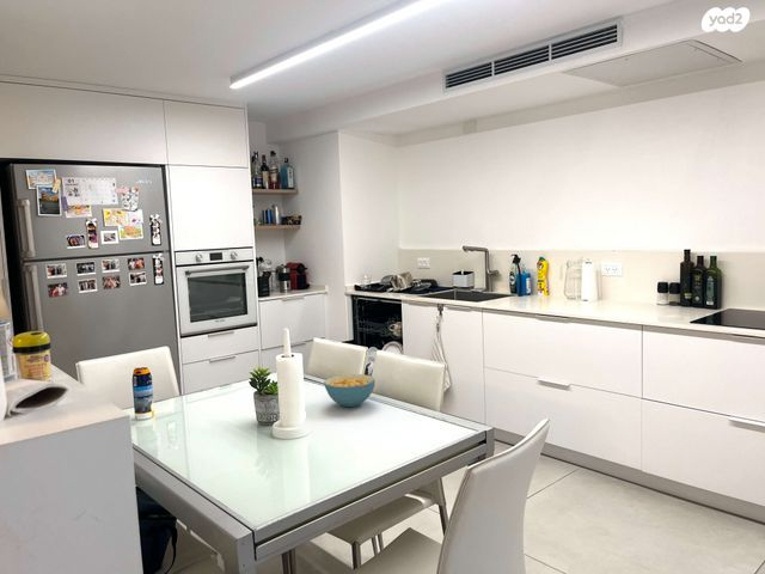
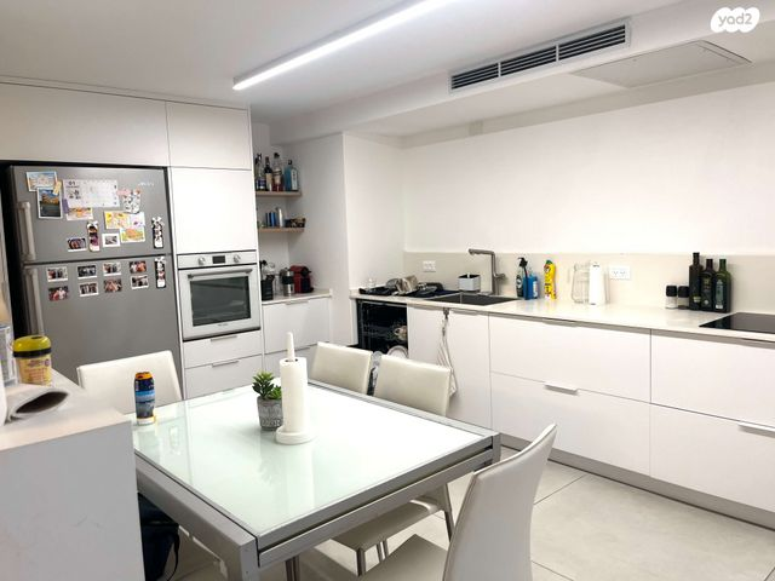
- cereal bowl (349, 392)
